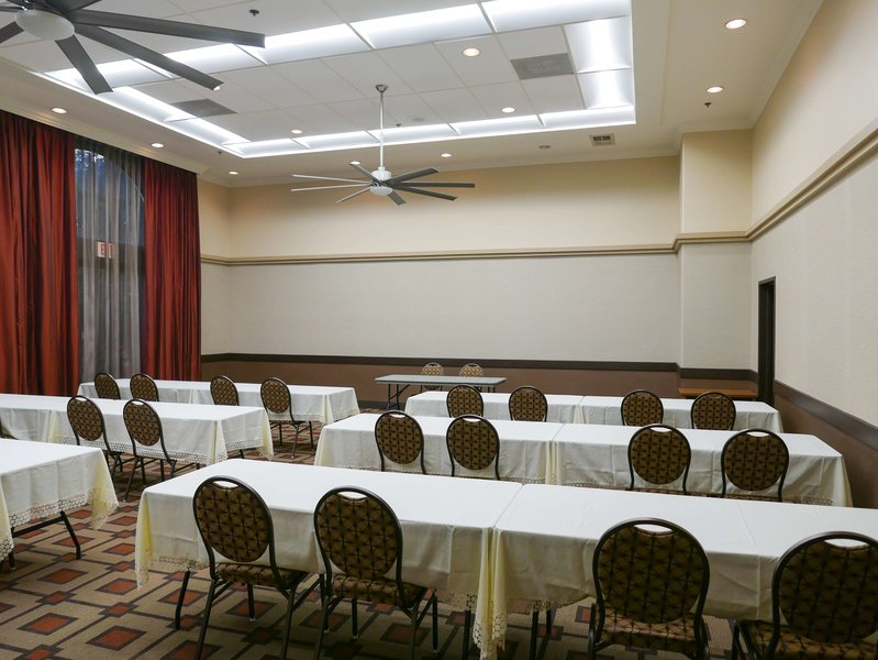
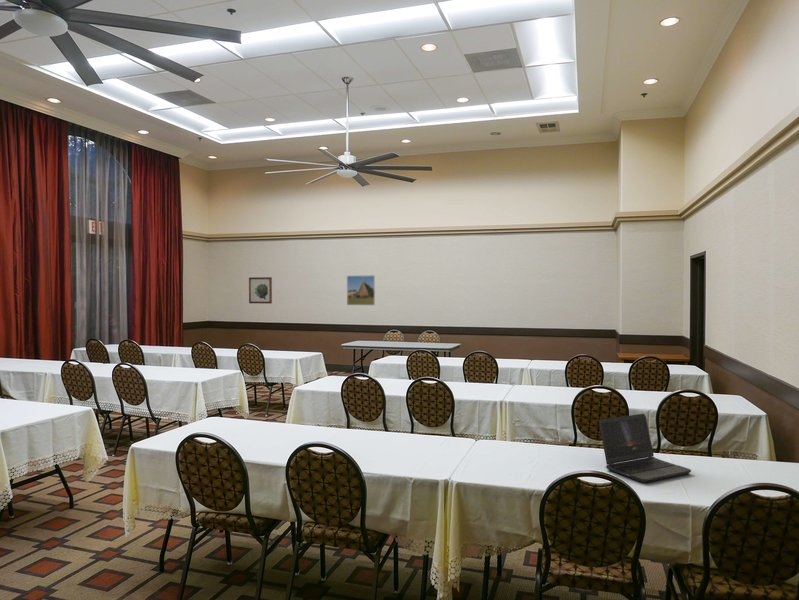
+ wall art (260, 290)
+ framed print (360, 290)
+ laptop computer (644, 446)
